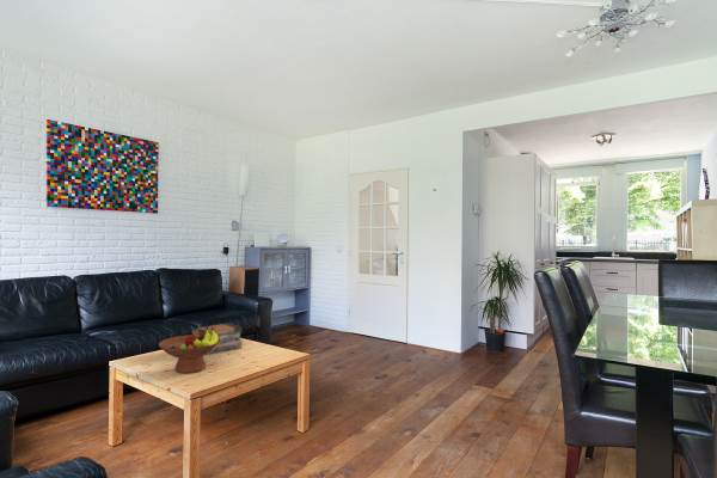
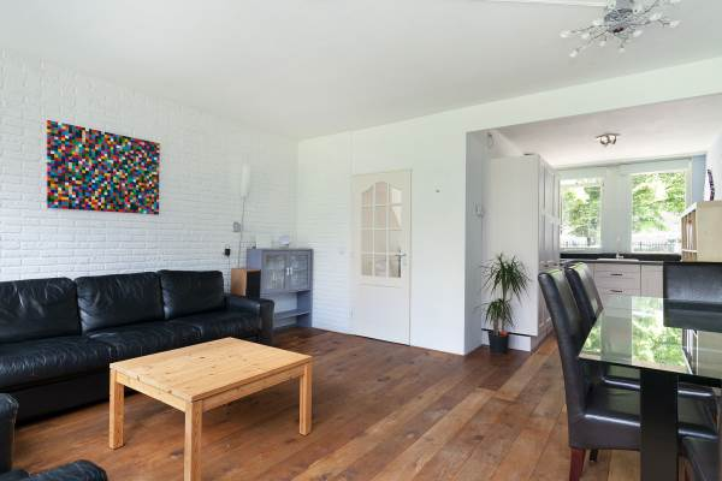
- fruit bowl (190, 349)
- book stack (217, 336)
